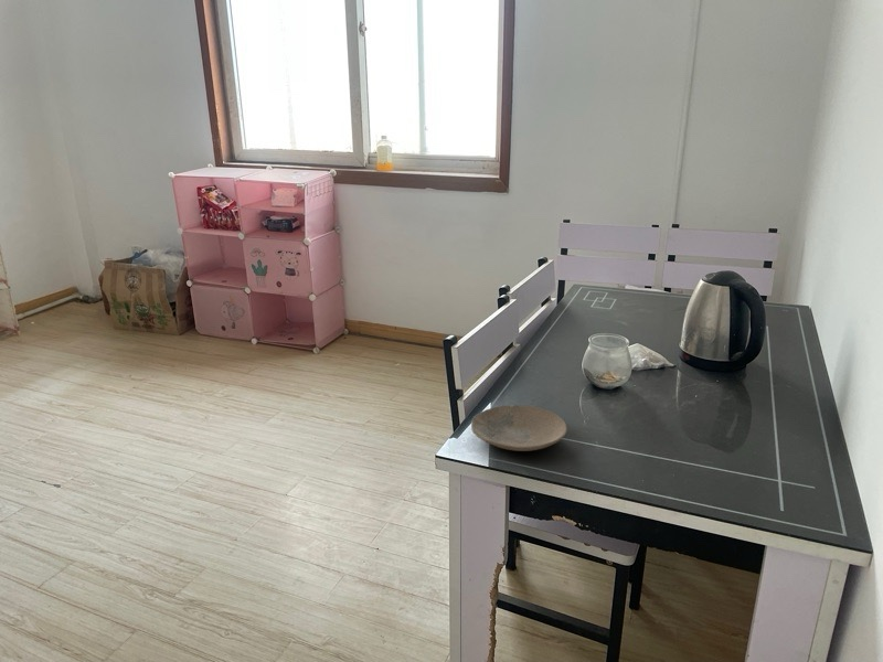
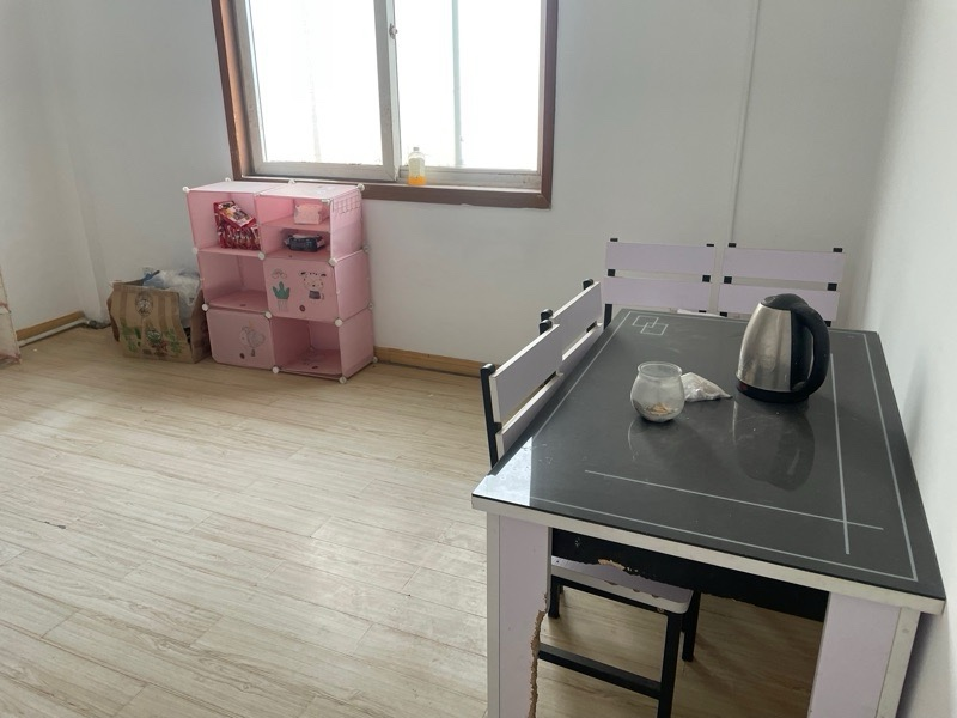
- plate (518, 430)
